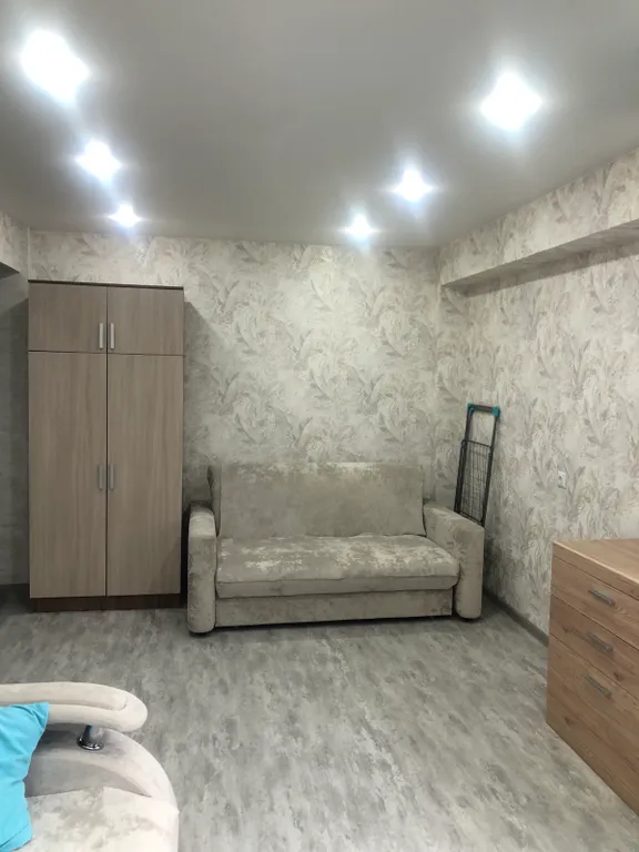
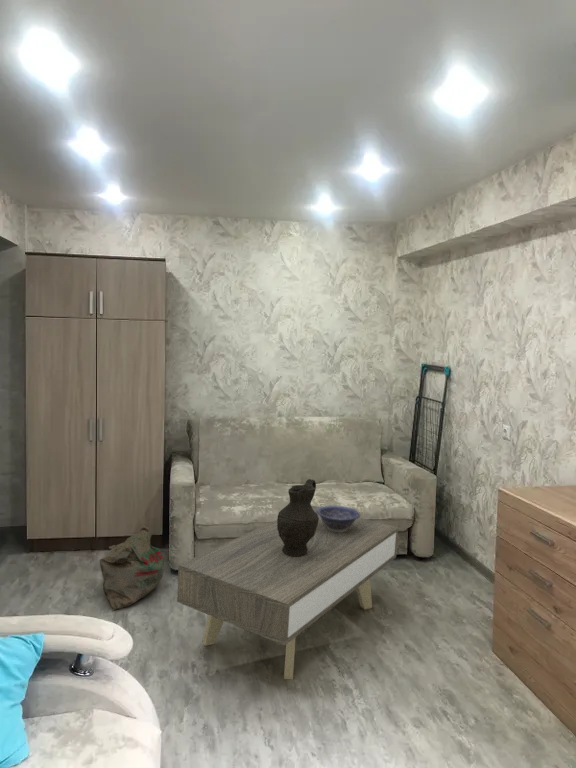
+ coffee table (295, 584)
+ bag (133, 562)
+ decorative vase (299, 517)
+ decorative bowl (337, 520)
